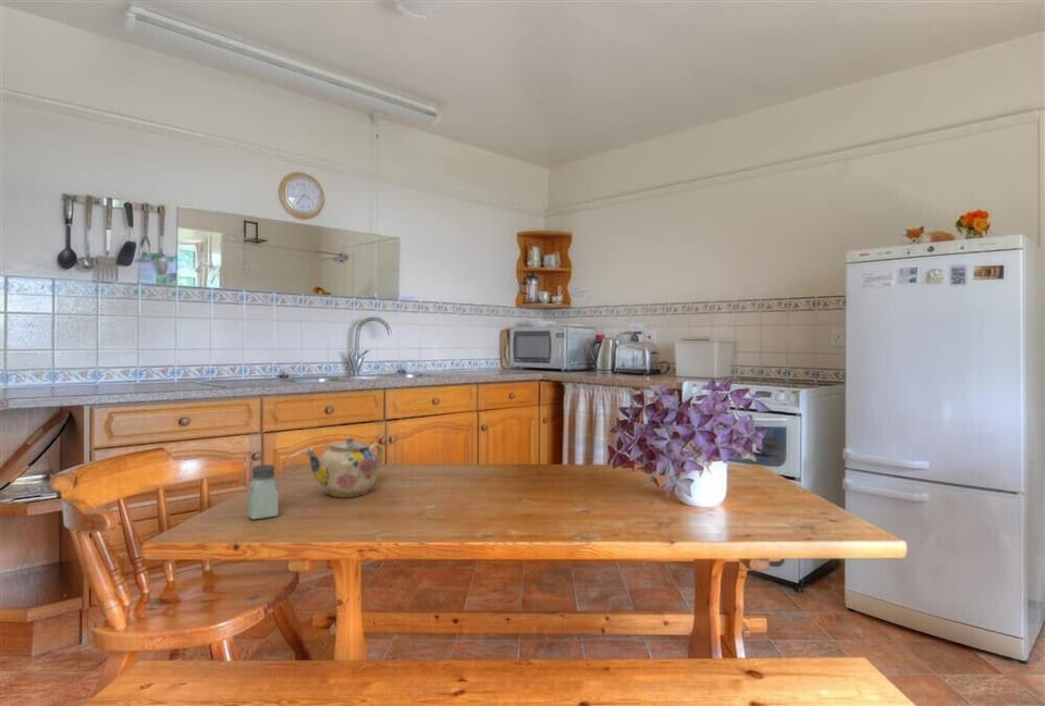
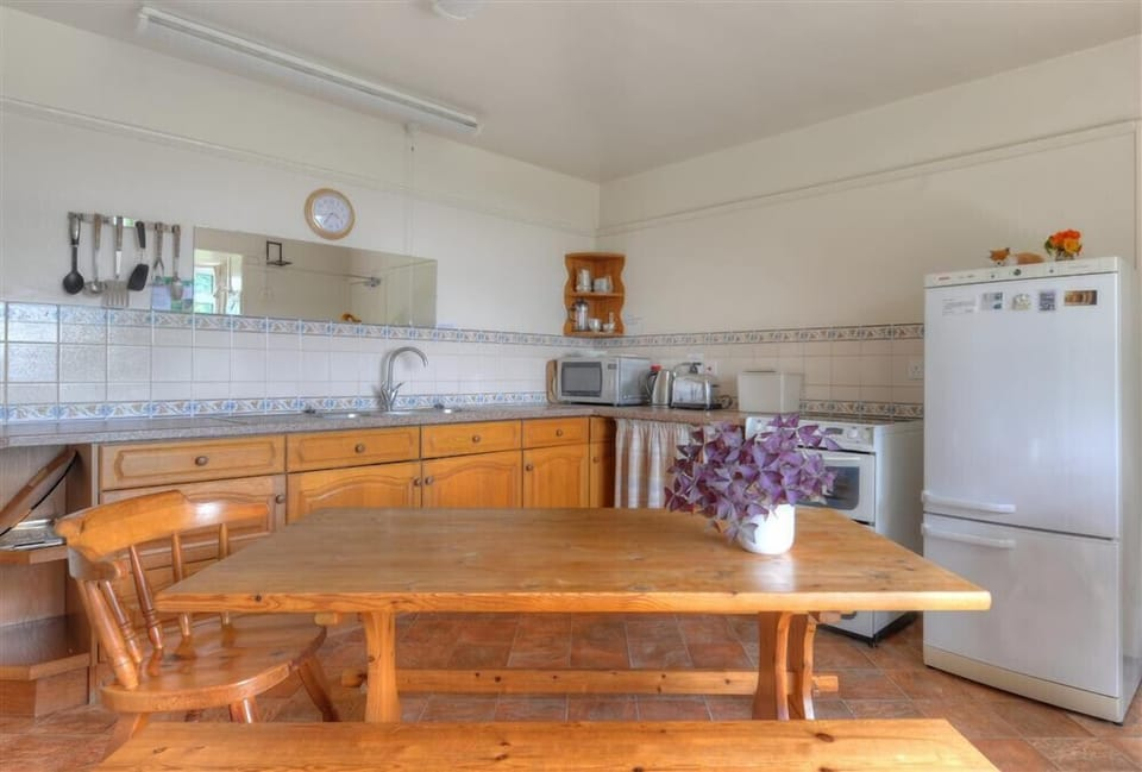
- saltshaker (262, 491)
- teapot (346, 465)
